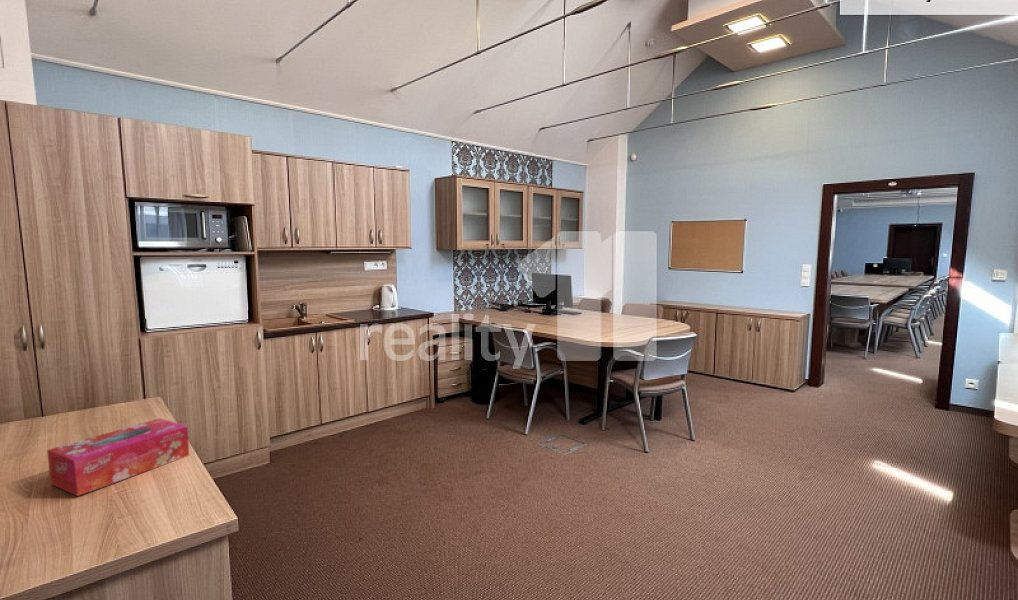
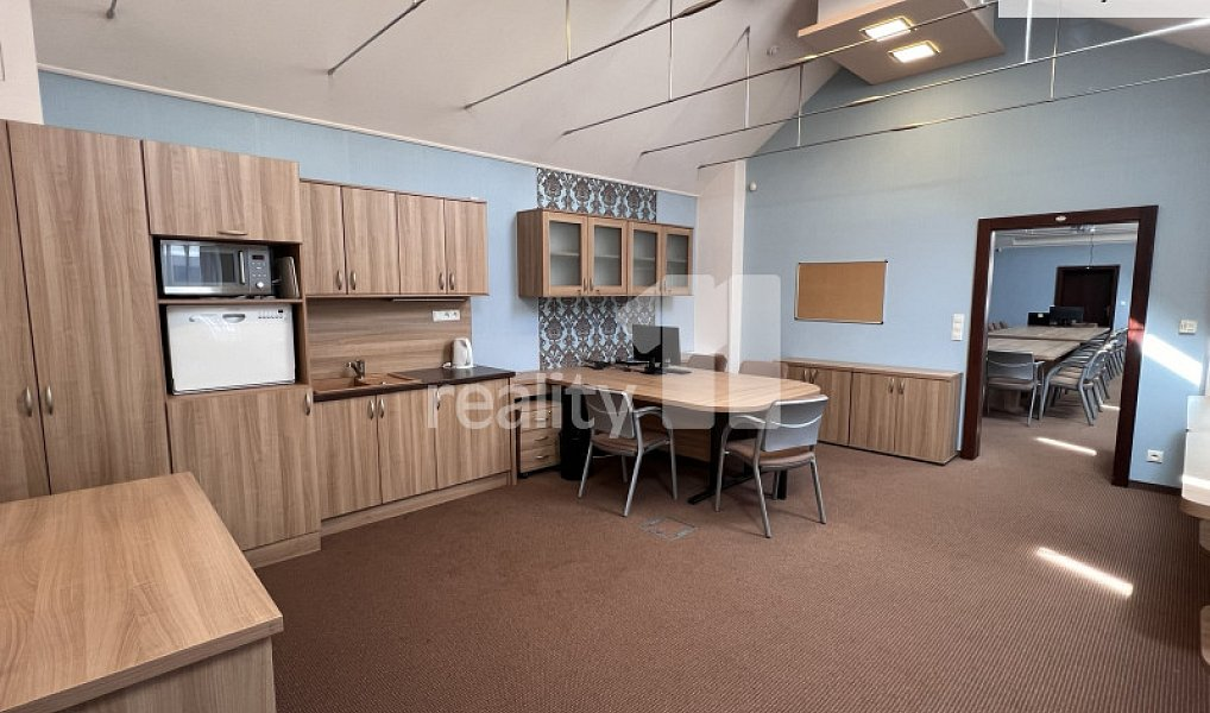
- tissue box (123, 452)
